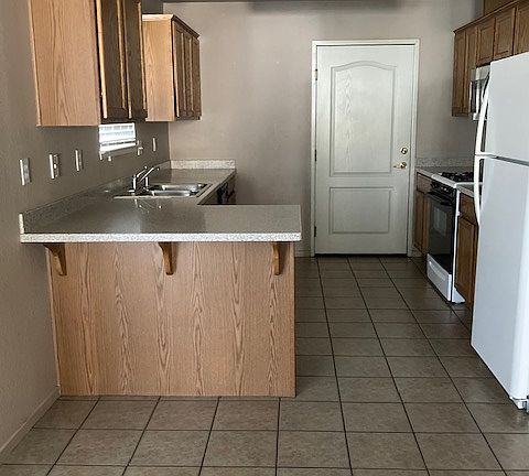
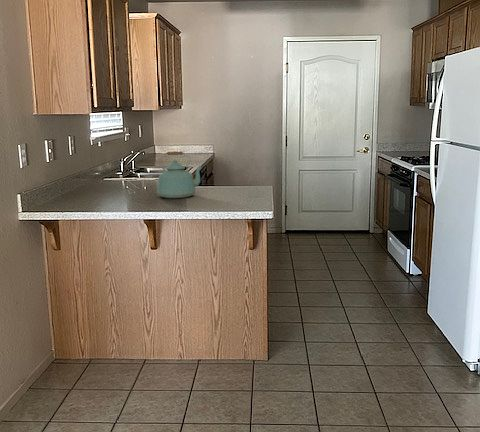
+ kettle (179, 173)
